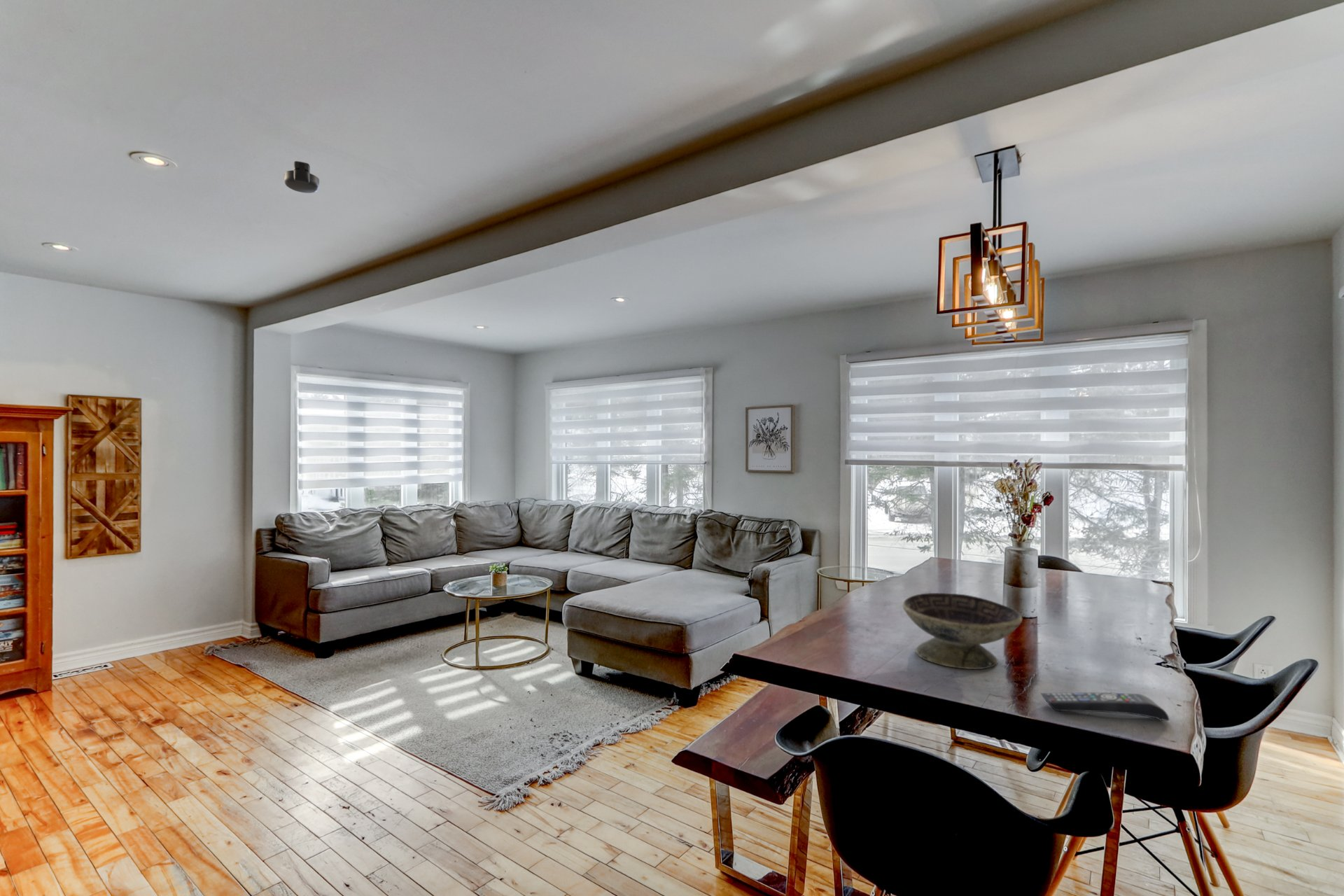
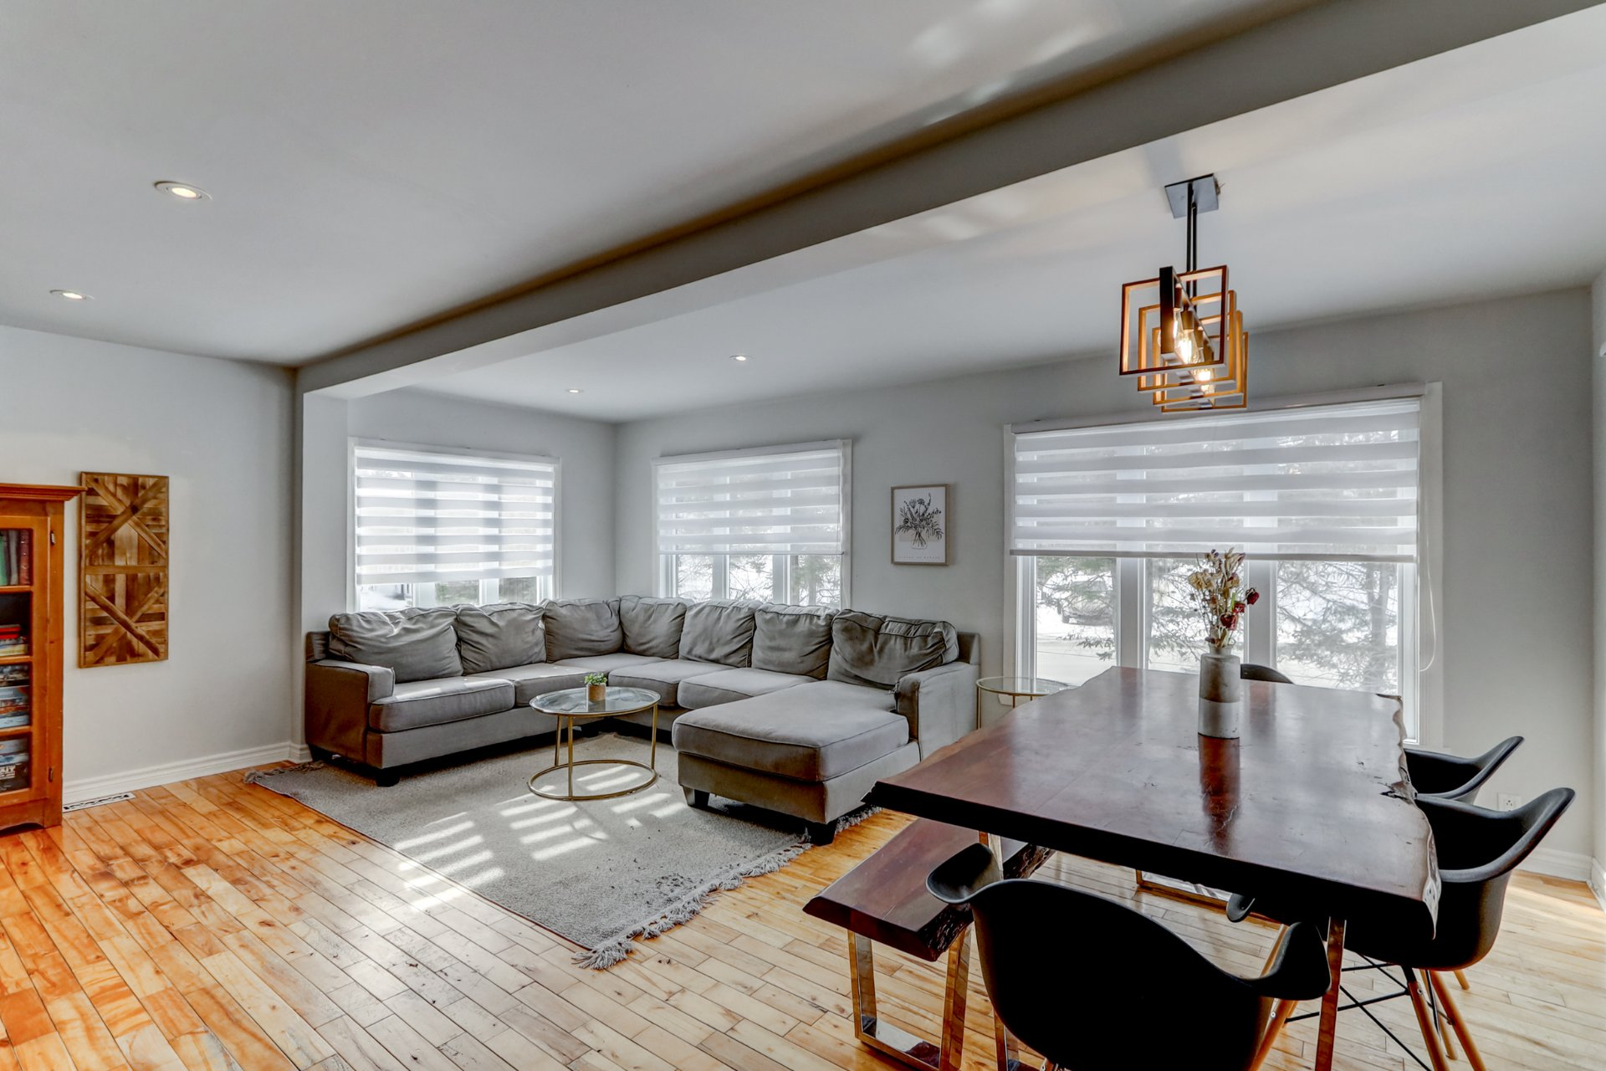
- remote control (1102, 704)
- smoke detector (302, 176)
- decorative bowl (960, 631)
